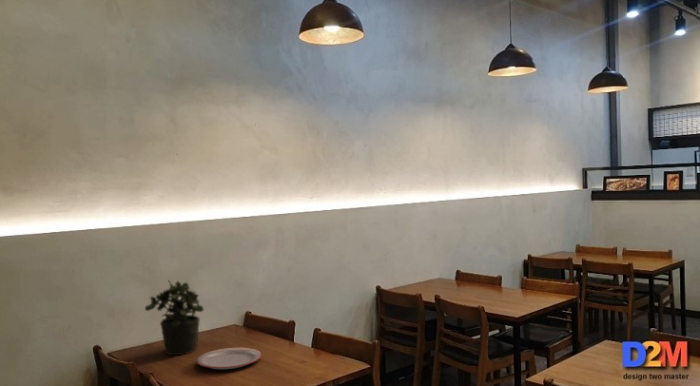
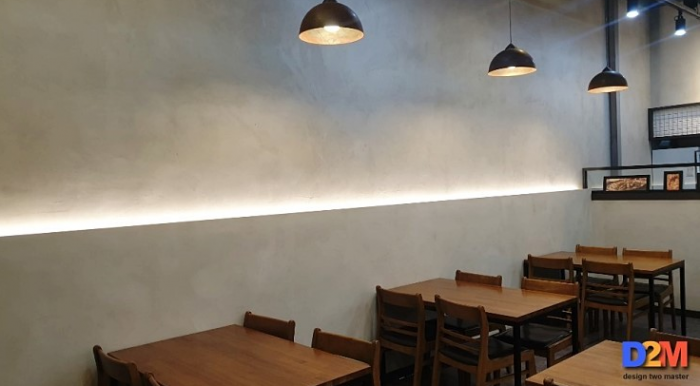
- potted plant (176, 315)
- plate (229, 359)
